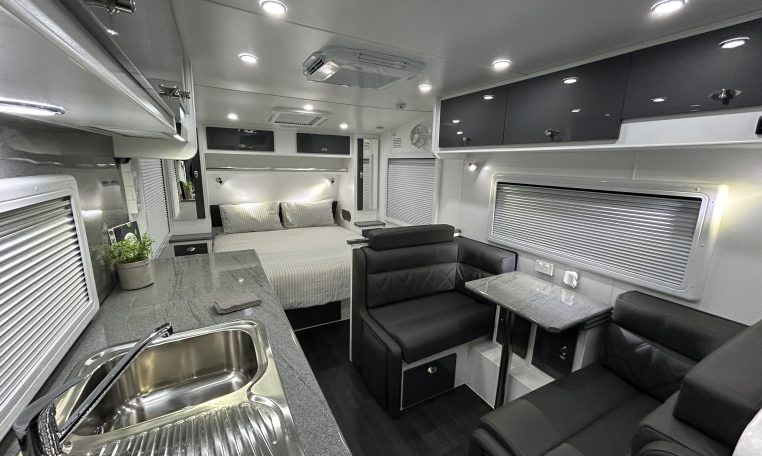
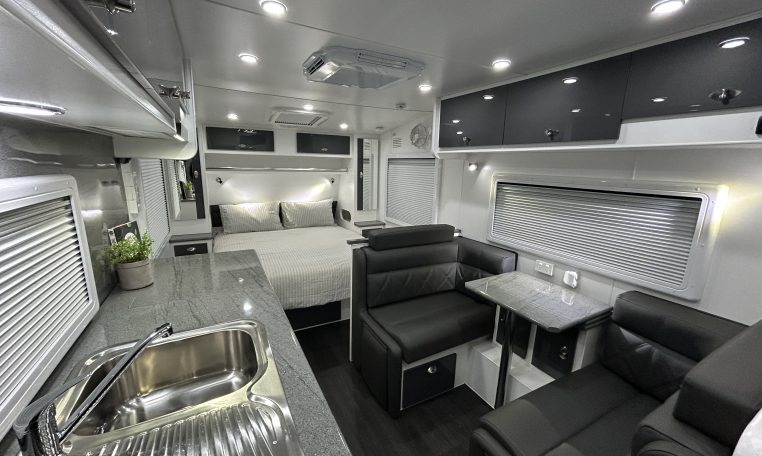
- washcloth (237, 301)
